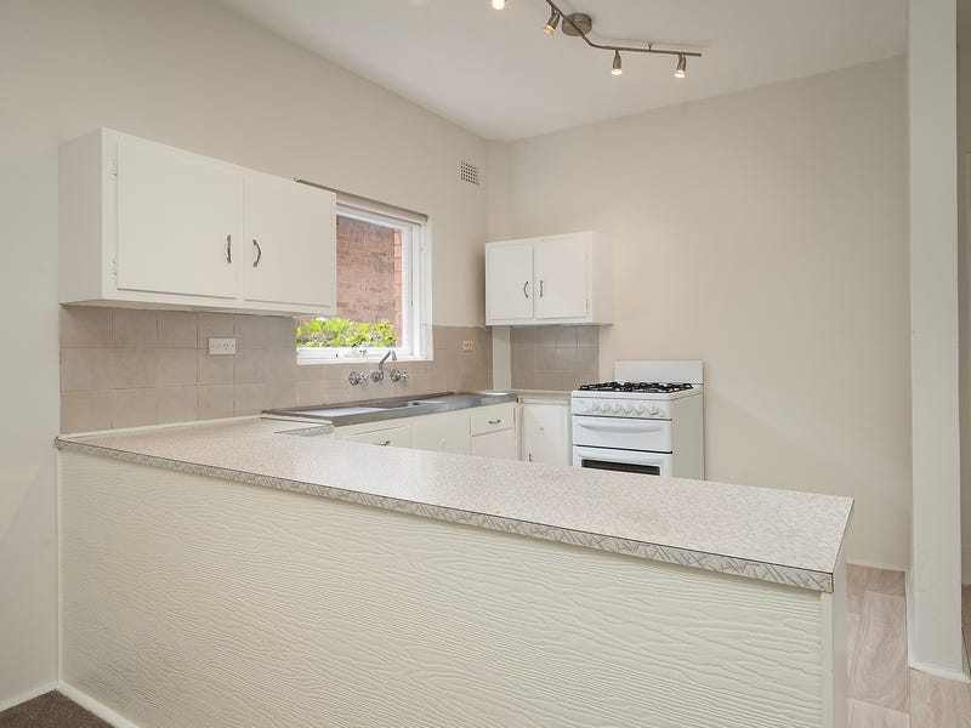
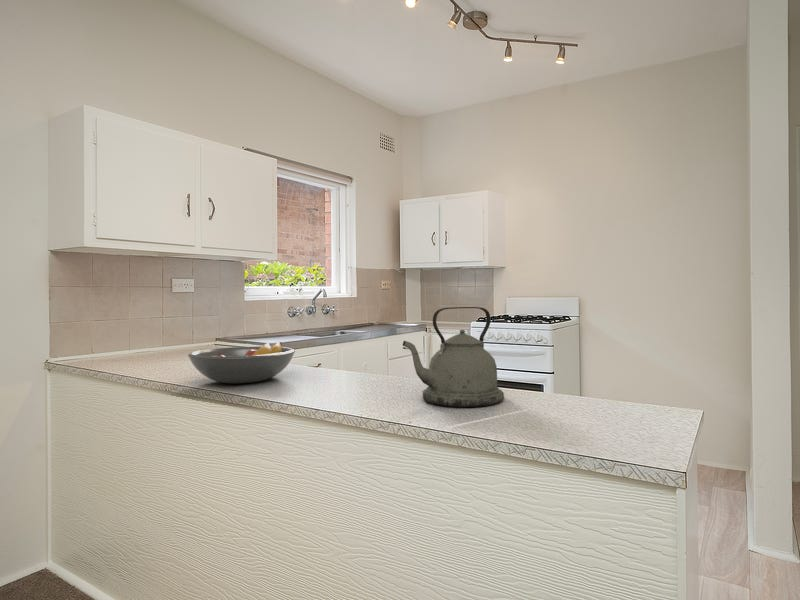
+ kettle (459, 353)
+ fruit bowl (243, 362)
